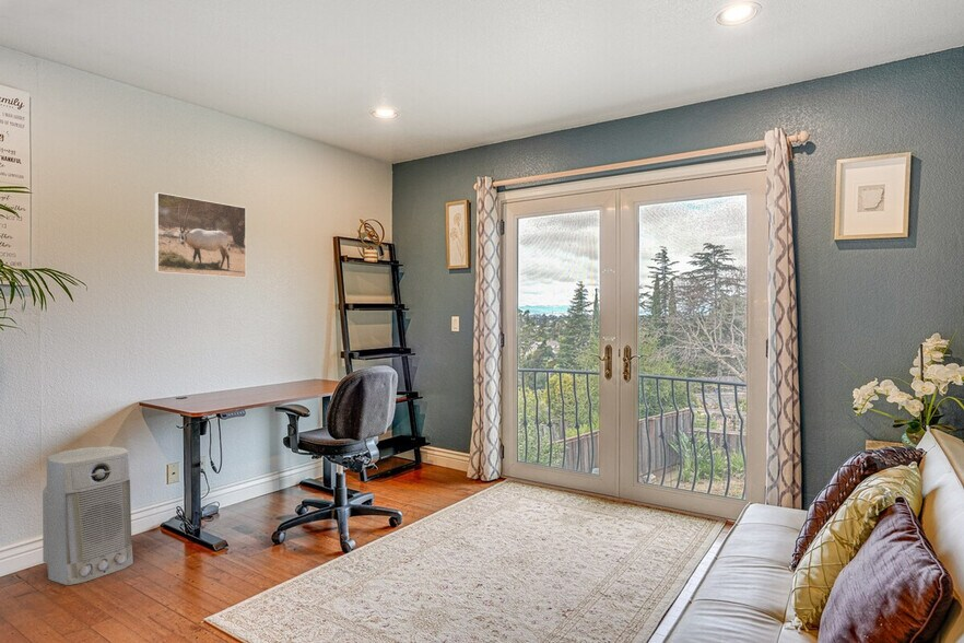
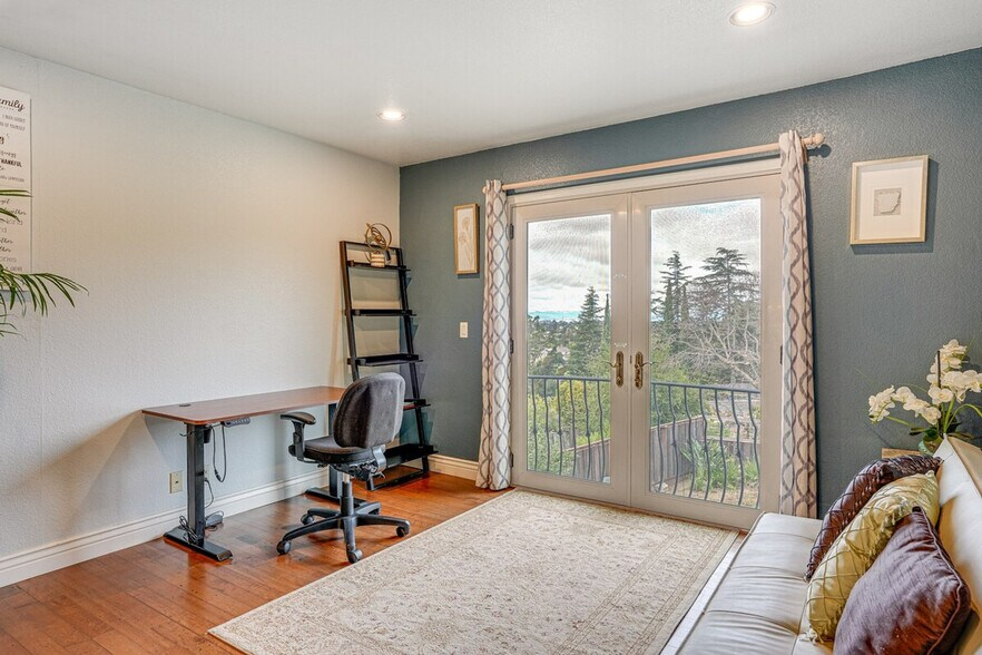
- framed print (203, 237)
- air purifier (87, 510)
